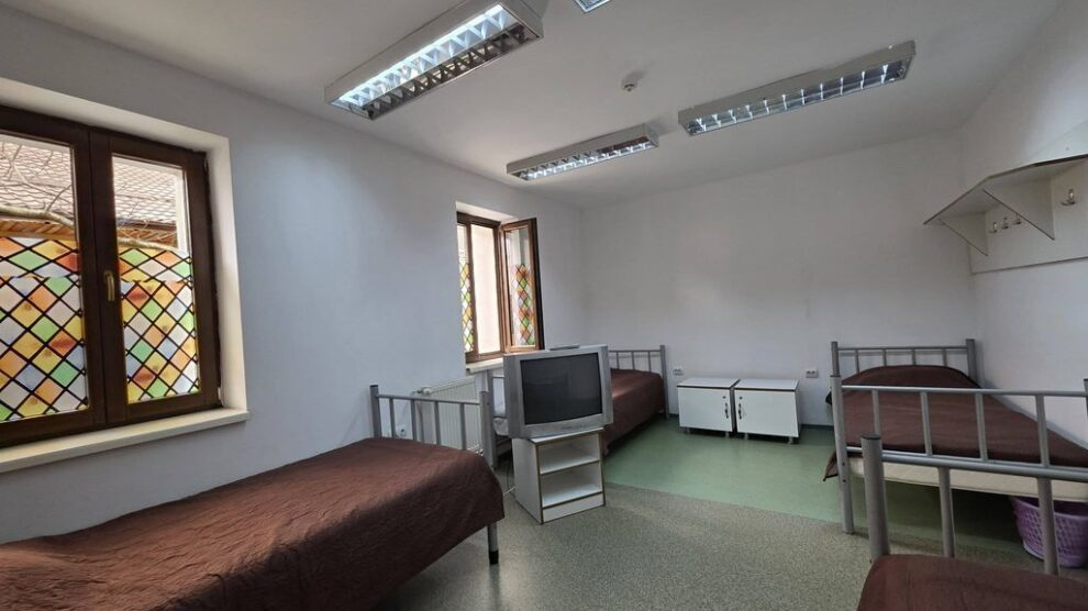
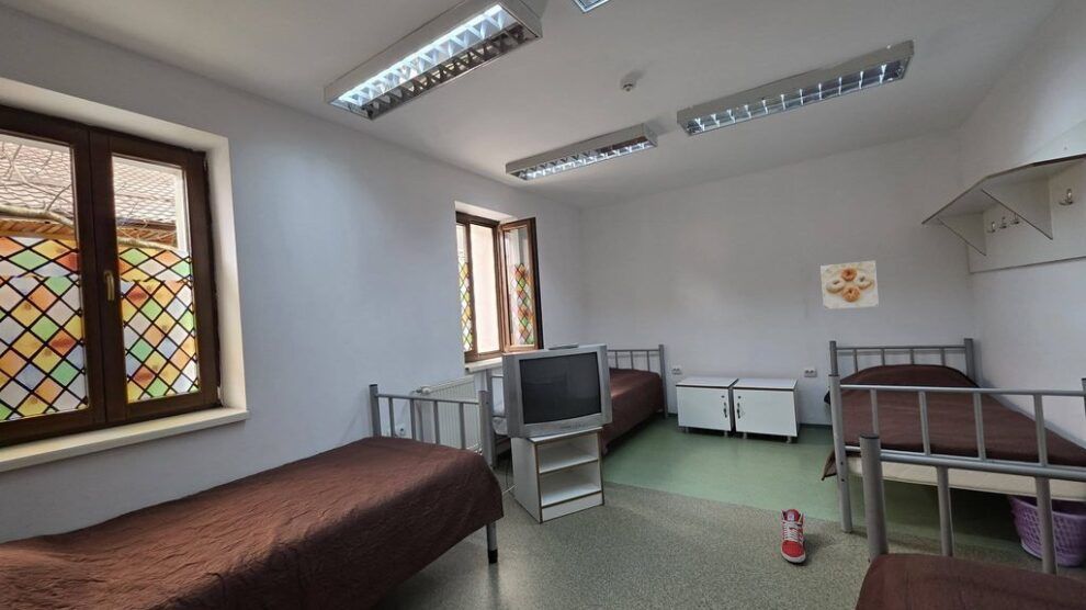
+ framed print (848, 285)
+ sneaker (792, 532)
